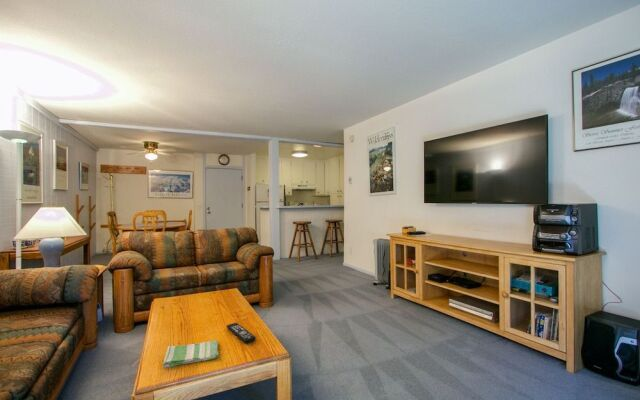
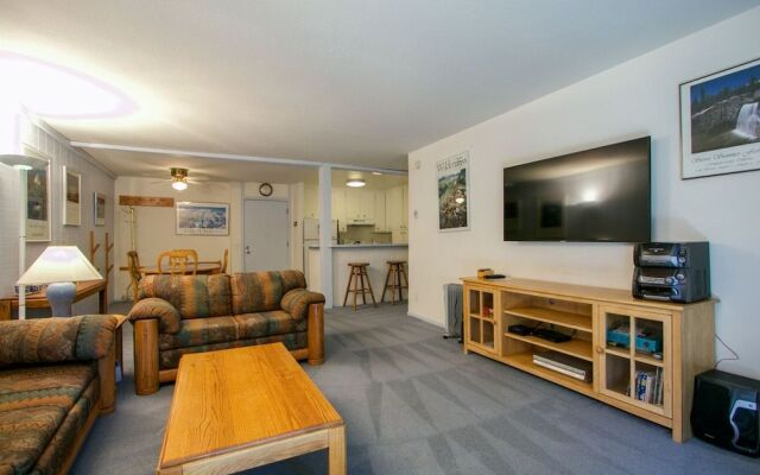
- dish towel (192, 351)
- remote control (240, 332)
